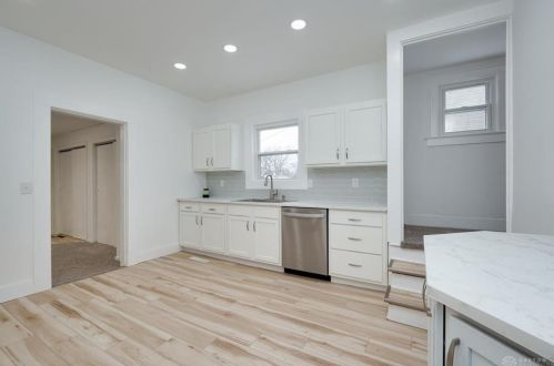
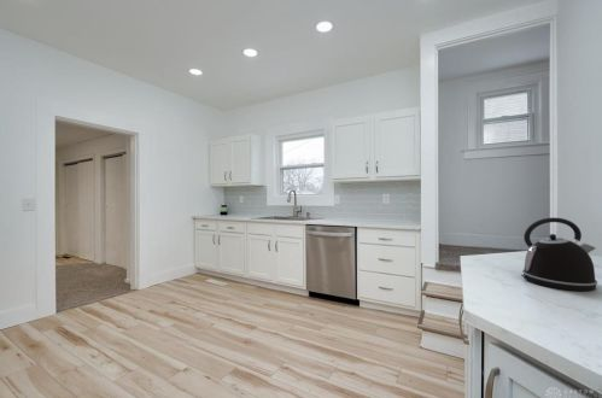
+ kettle (556, 250)
